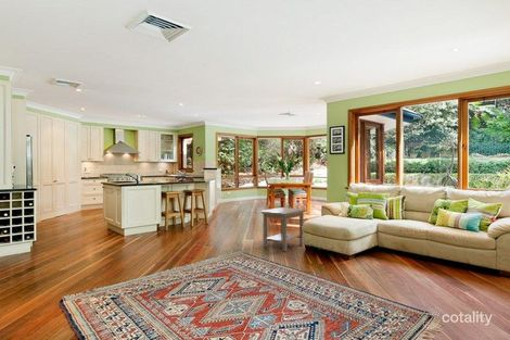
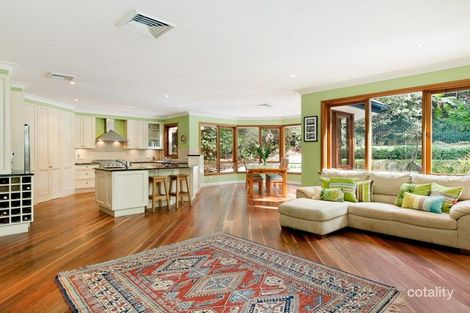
- side table (283, 227)
